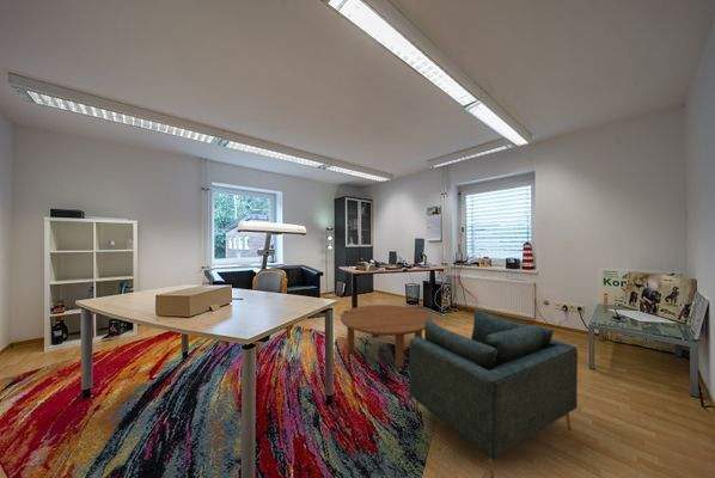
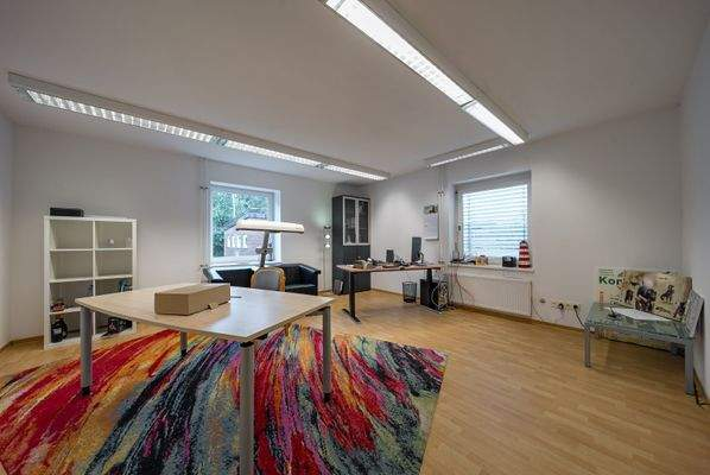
- coffee table (385, 332)
- armchair (488, 370)
